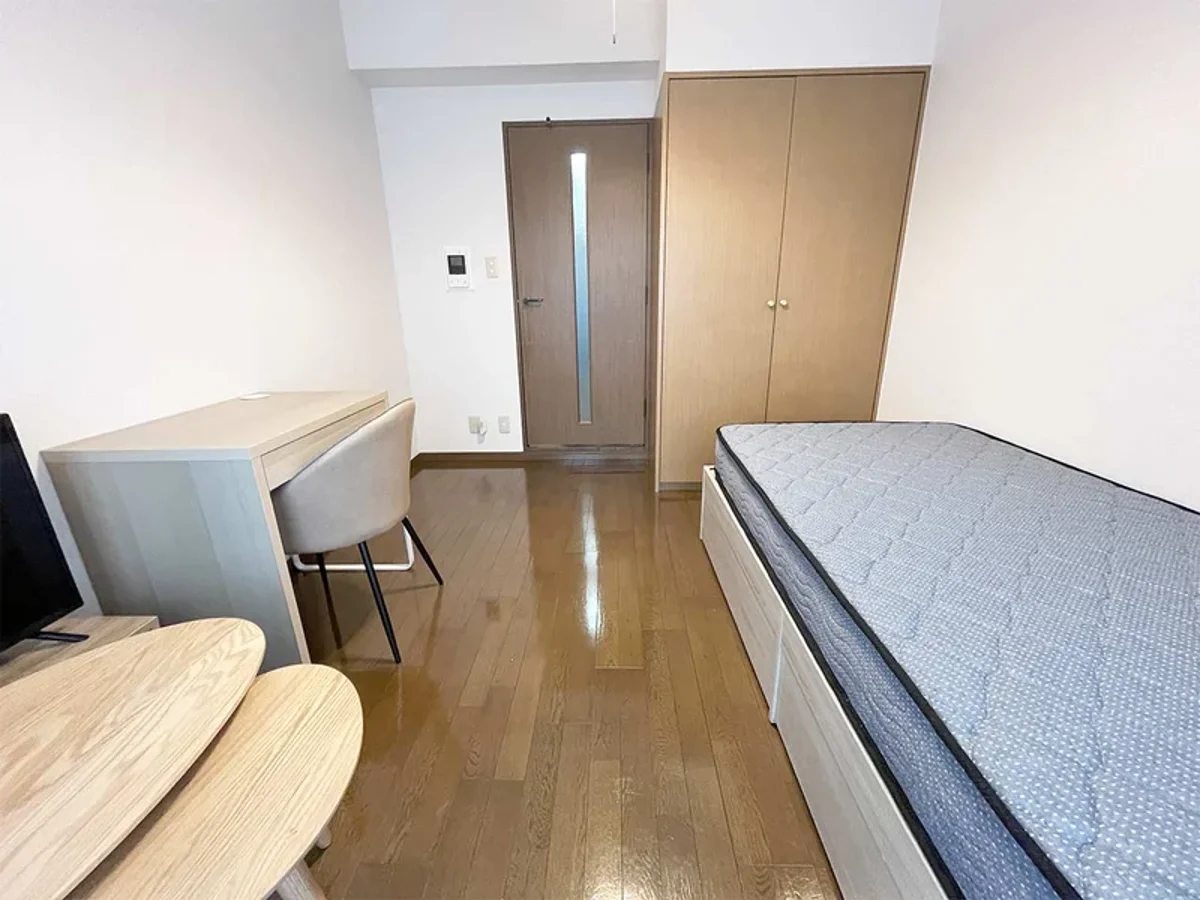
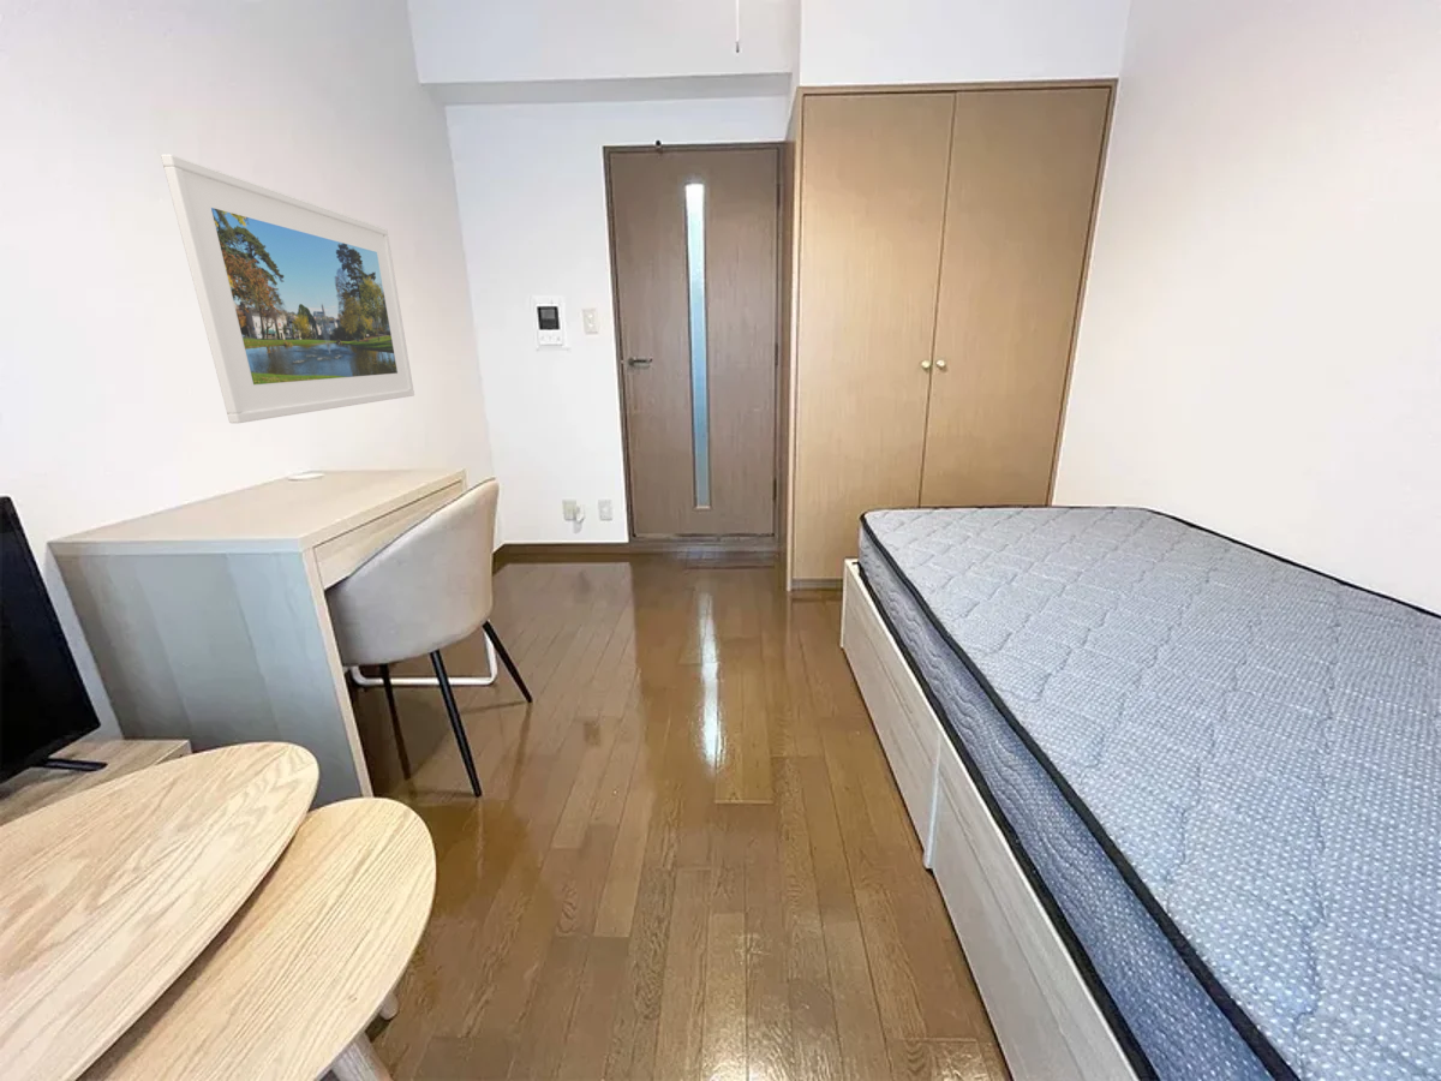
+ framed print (322, 307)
